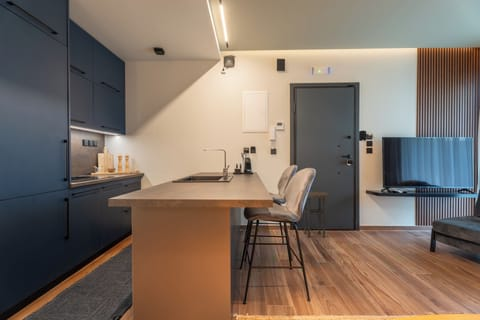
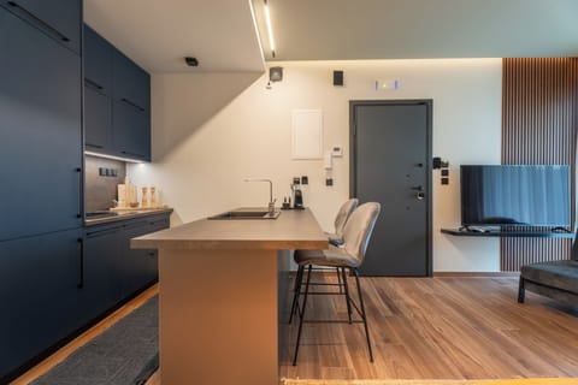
- side table (314, 214)
